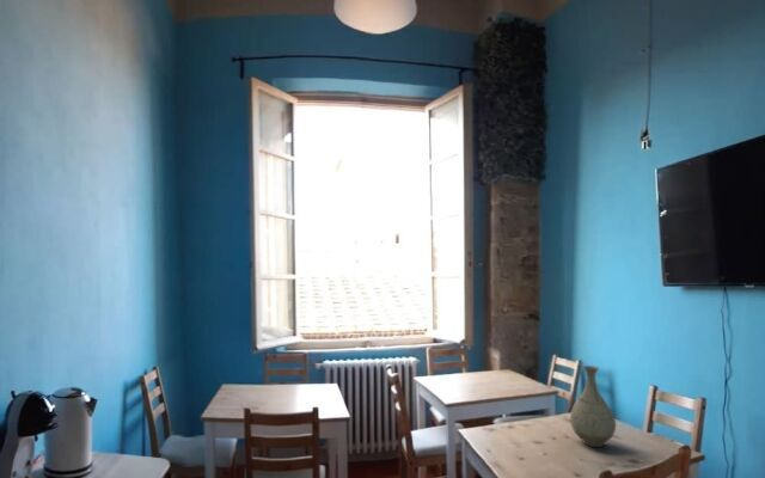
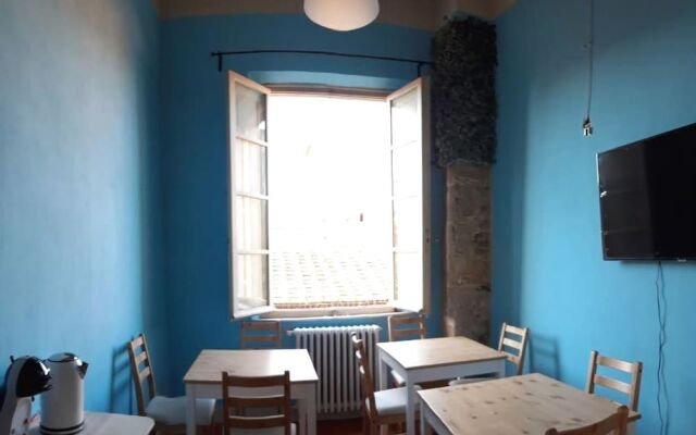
- vase (592, 405)
